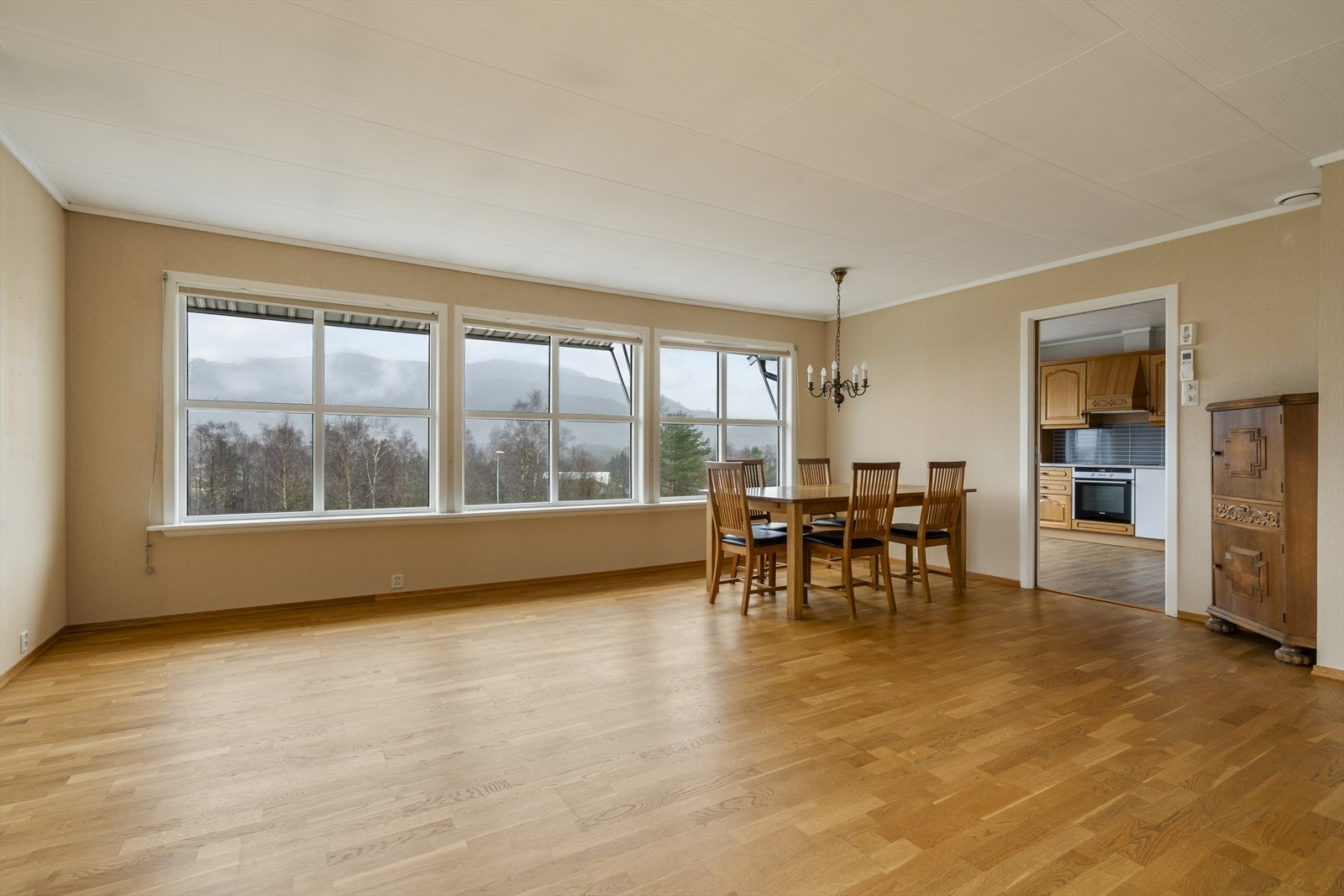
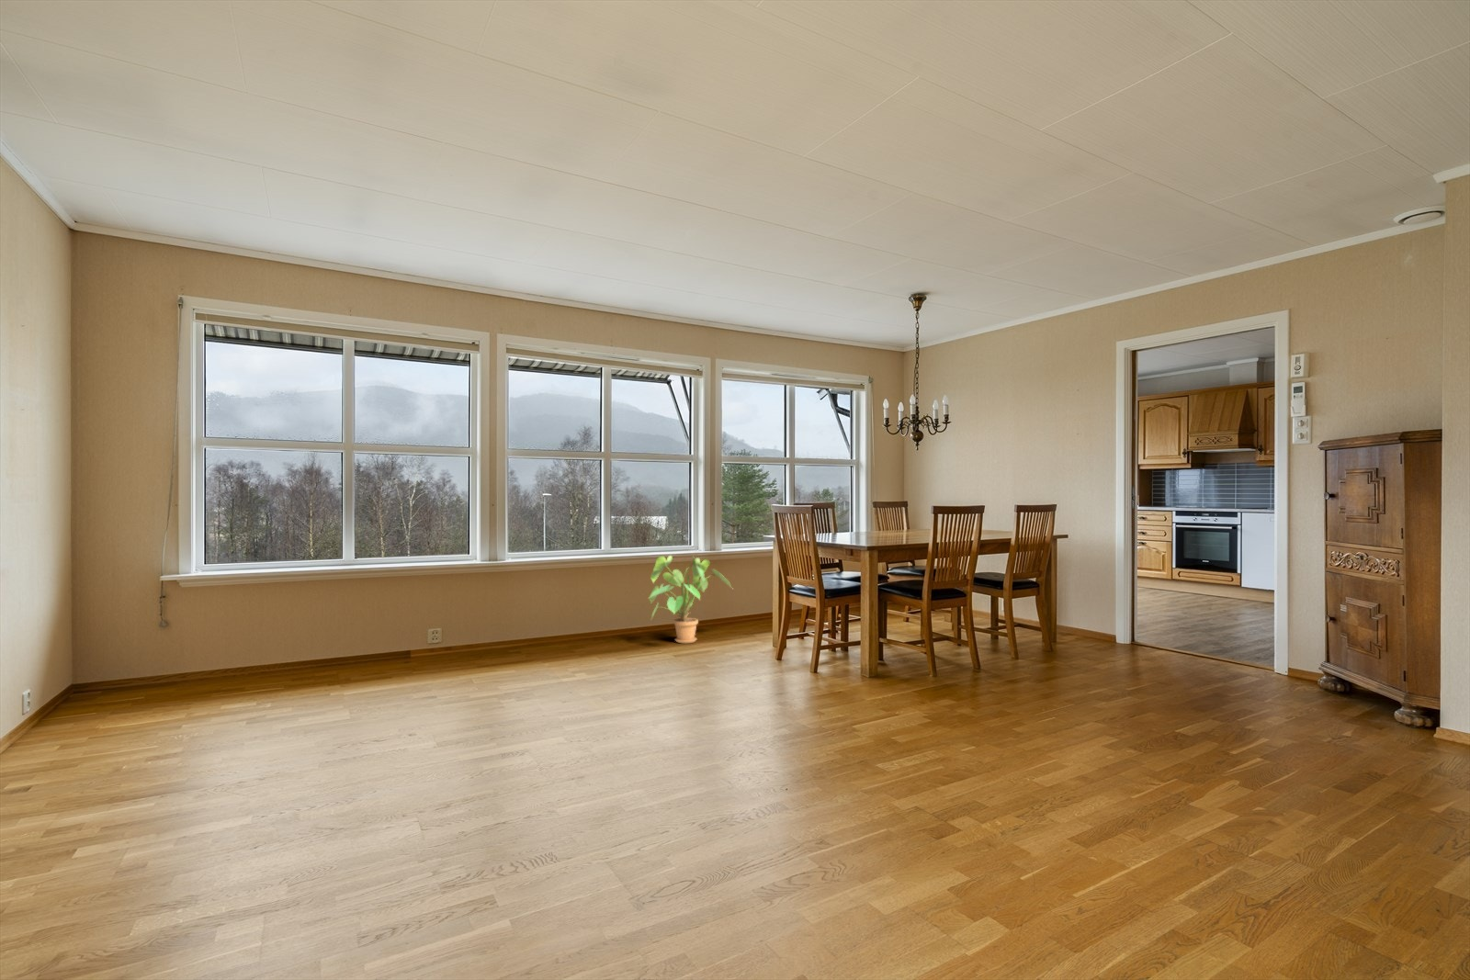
+ house plant (686, 596)
